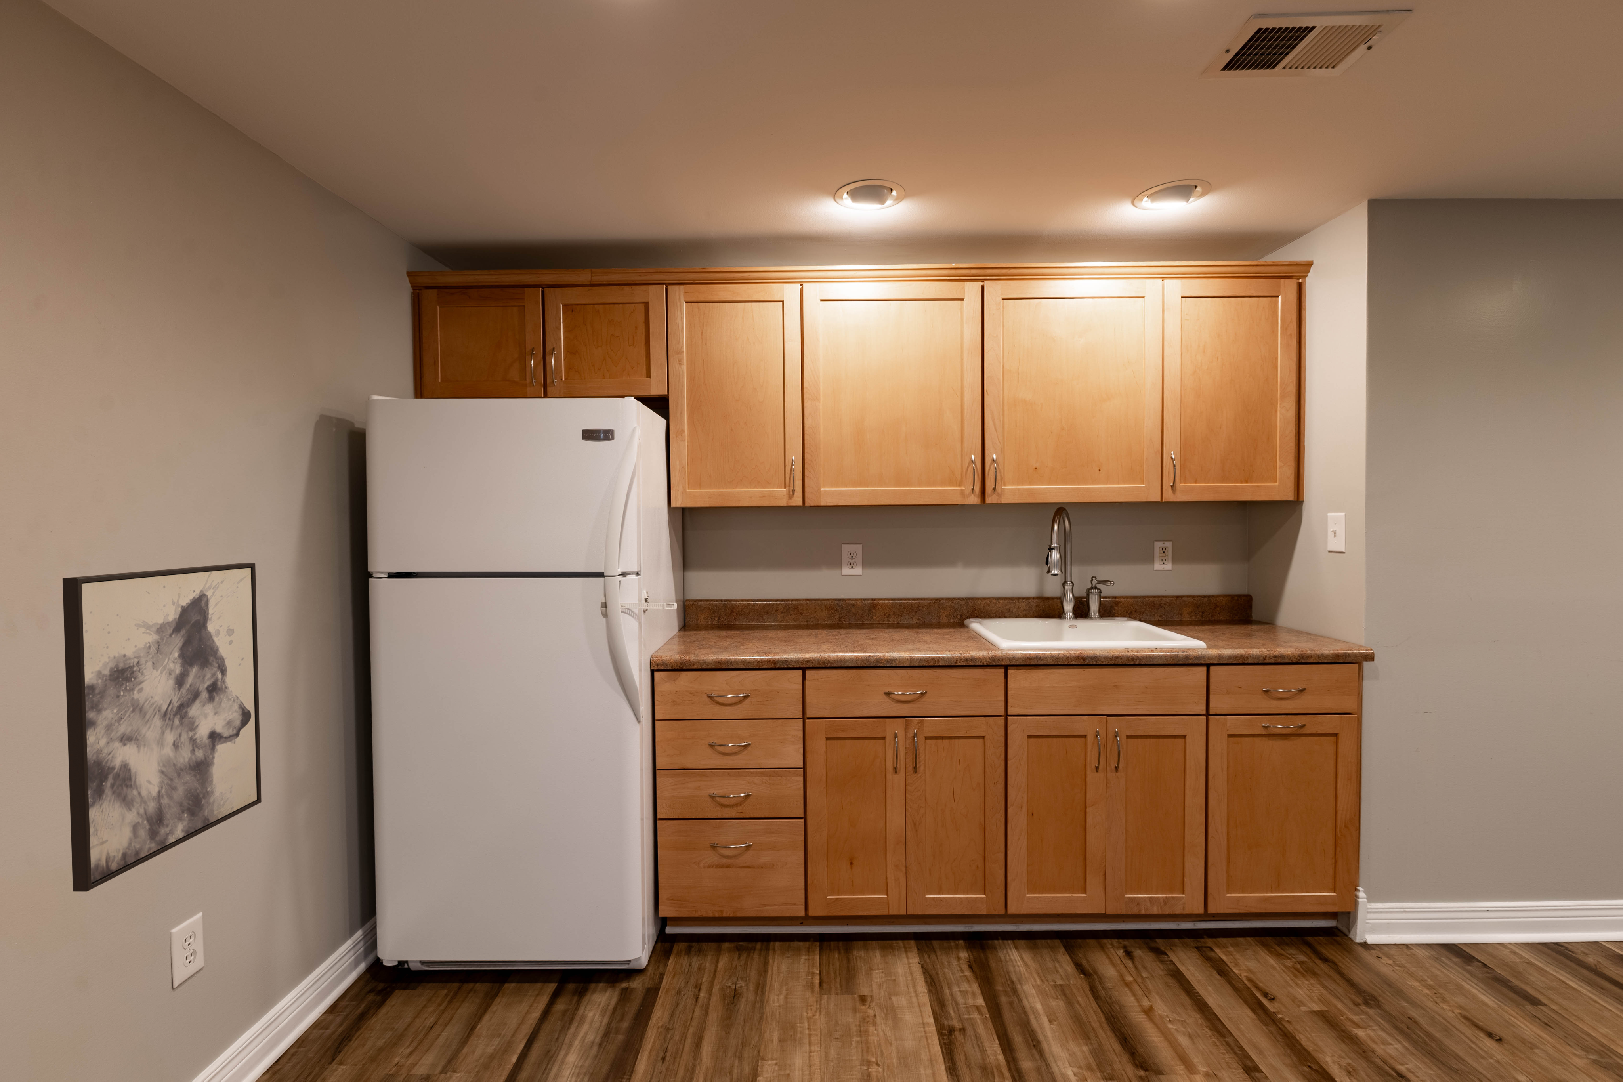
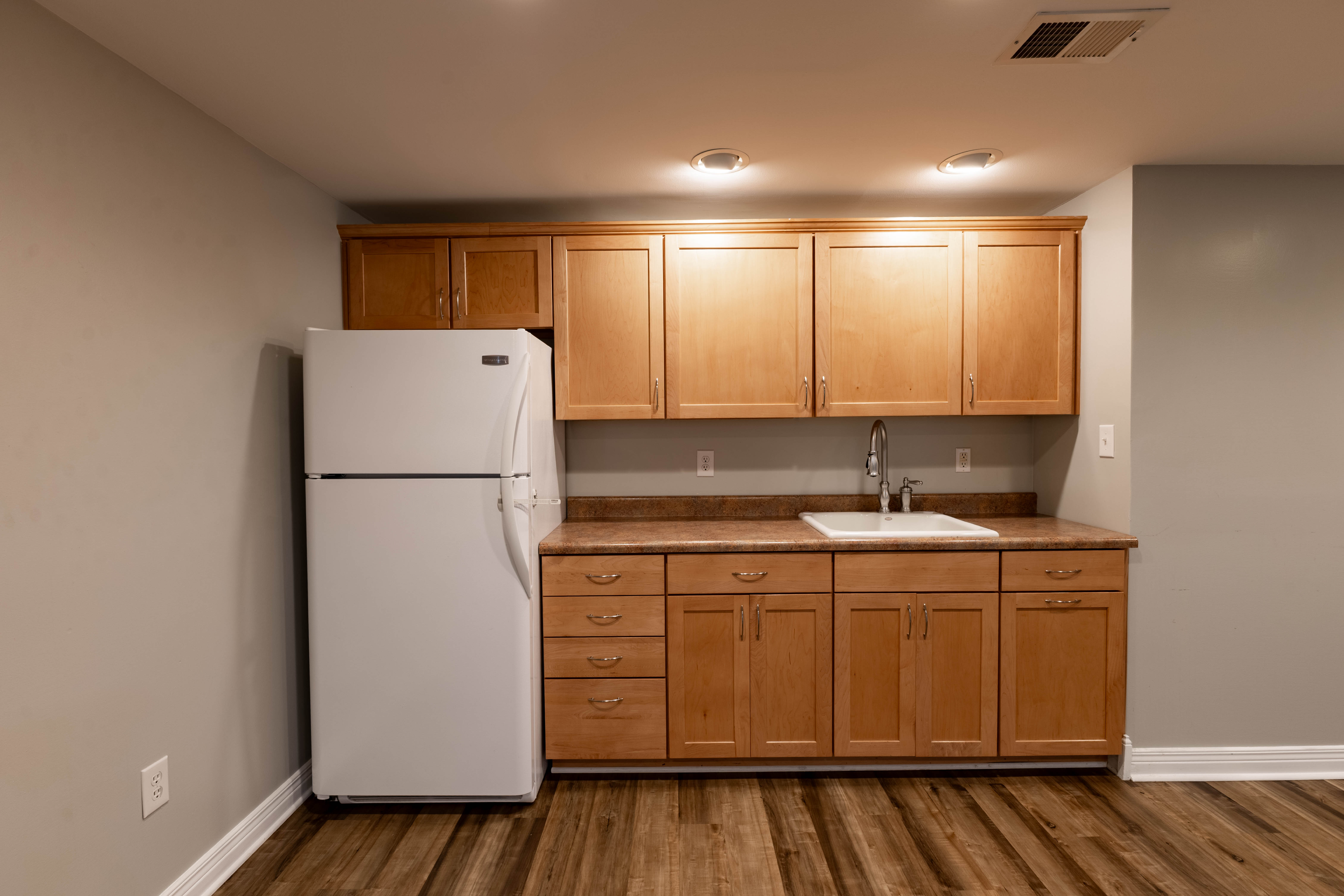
- wall art (175, 705)
